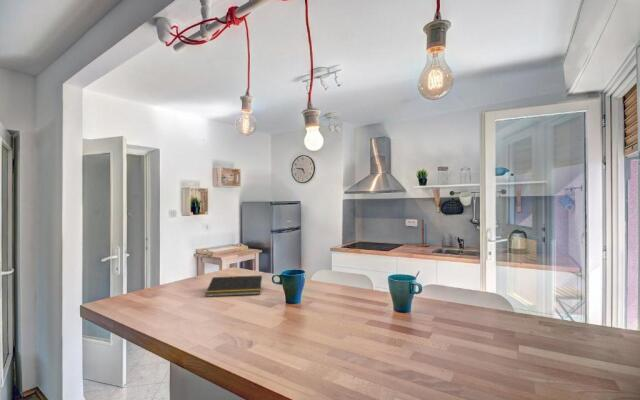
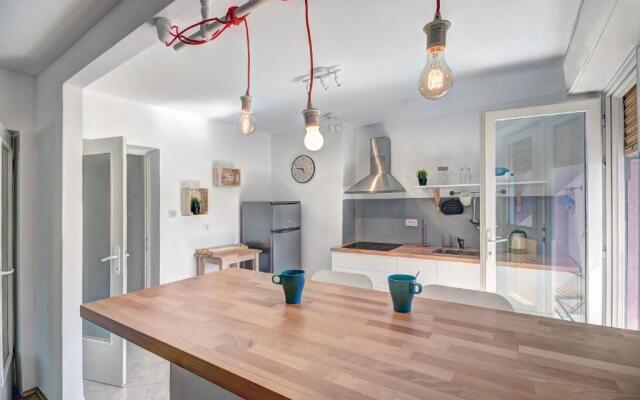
- notepad (235, 285)
